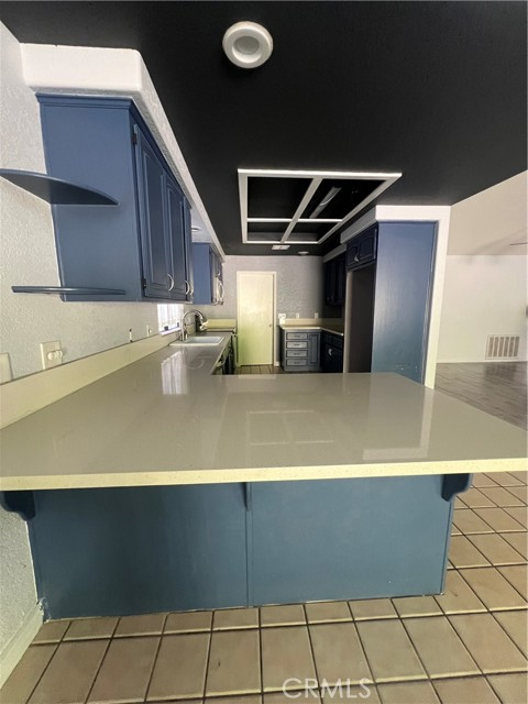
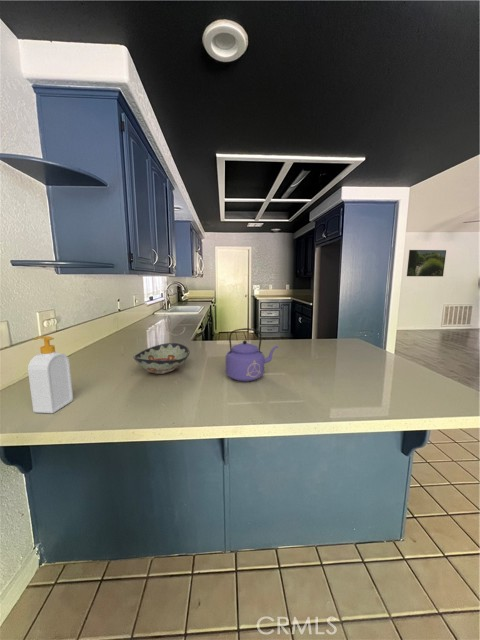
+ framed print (426, 263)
+ kettle (251, 352)
+ decorative bowl (163, 360)
+ soap bottle (49, 372)
